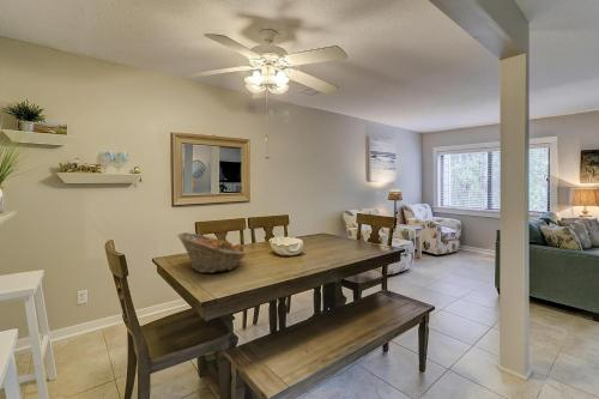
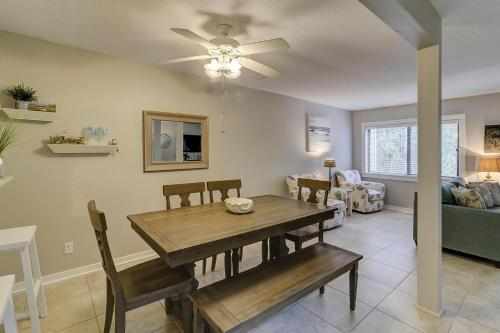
- fruit basket (212, 249)
